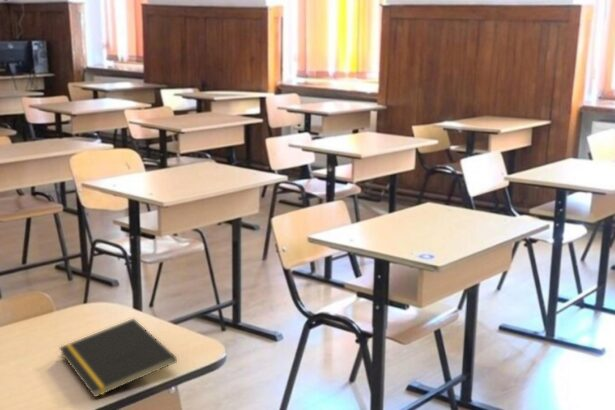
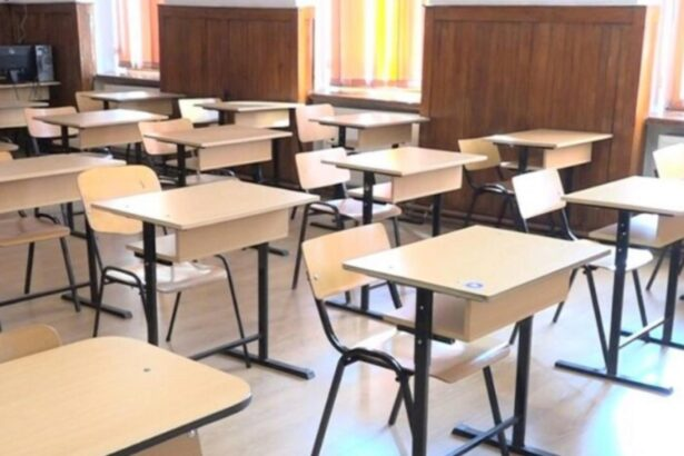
- notepad (115, 354)
